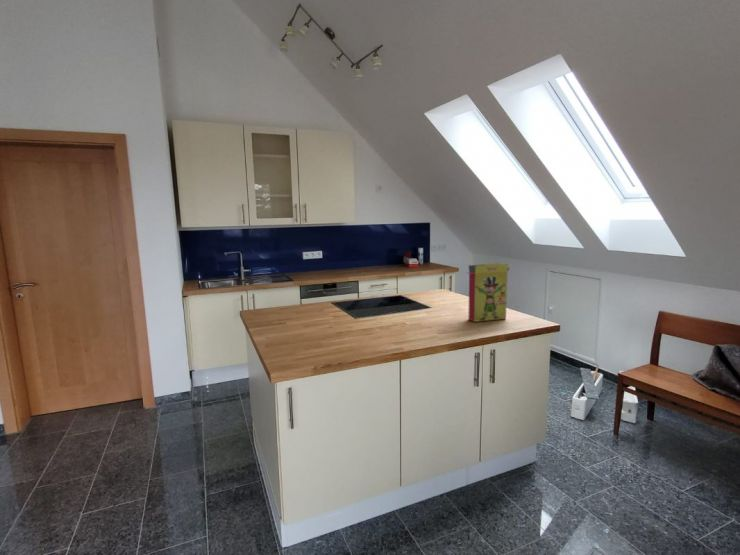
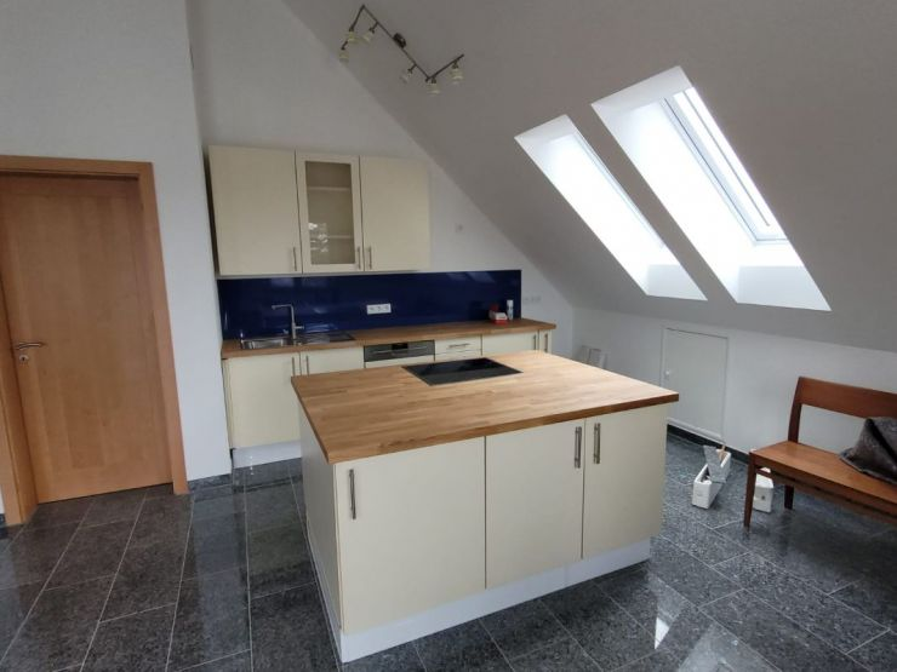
- cereal box (487, 291)
